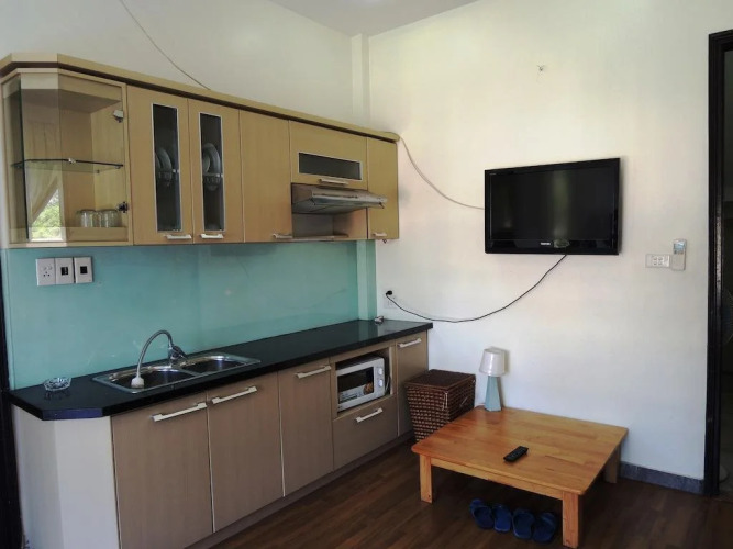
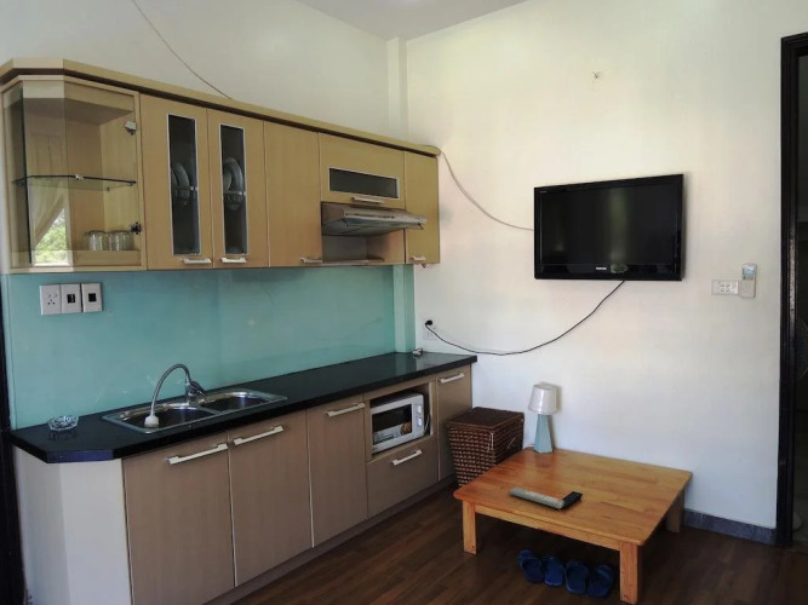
+ remote control (535, 497)
